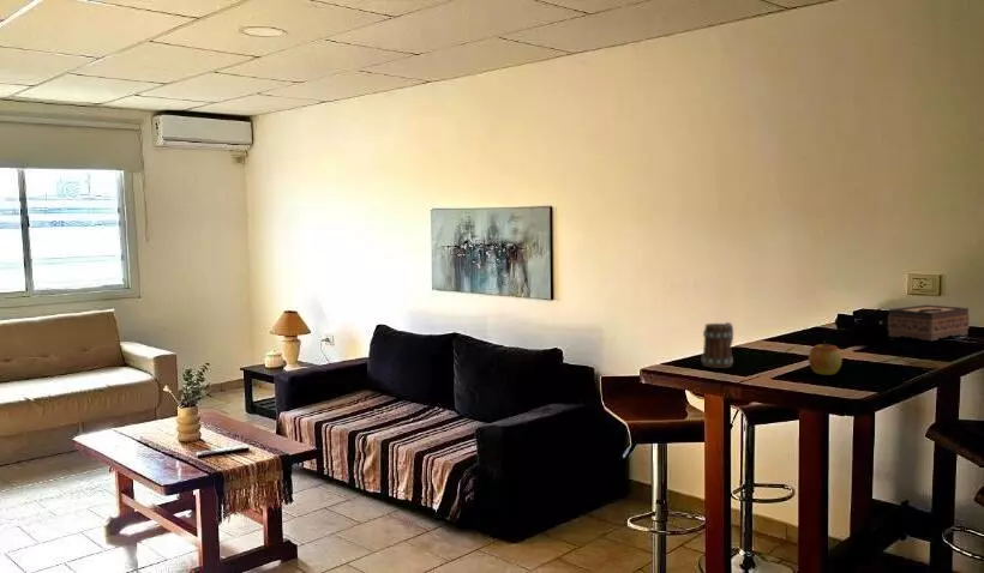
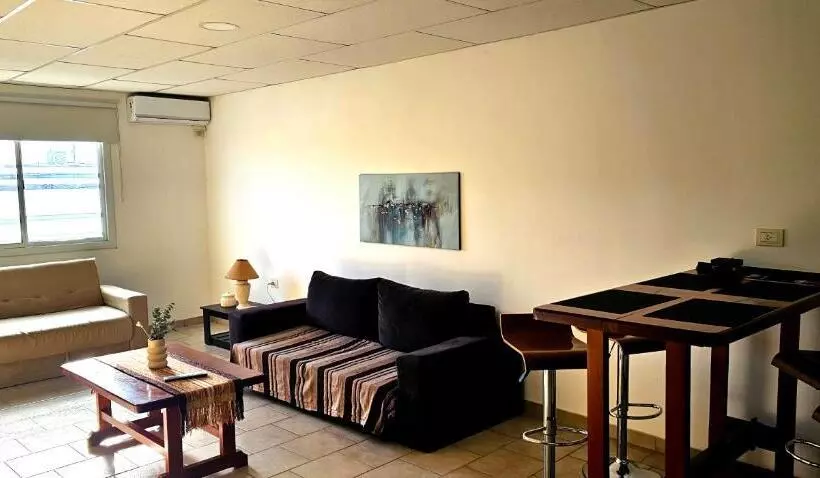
- mug (720, 344)
- tissue box (928, 321)
- apple (824, 356)
